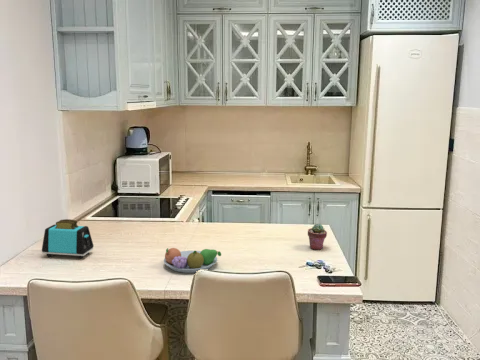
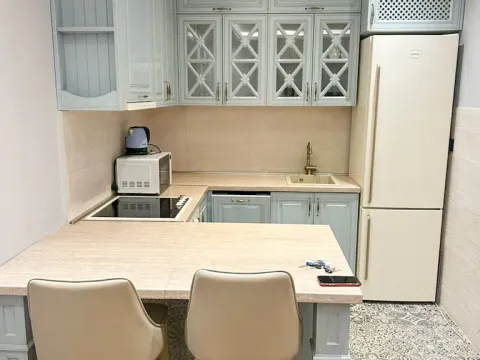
- toaster (67, 237)
- potted succulent (317, 235)
- fruit bowl (192, 254)
